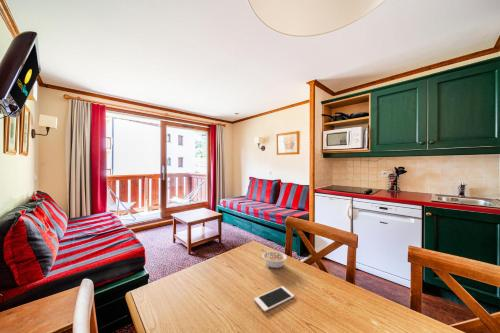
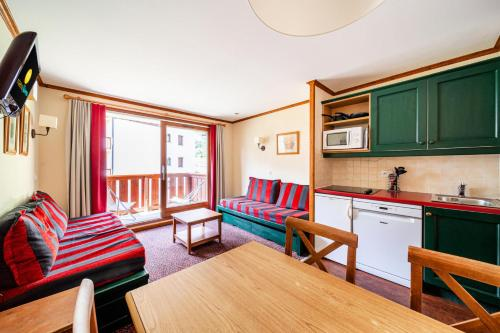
- legume (273, 259)
- cell phone (274, 297)
